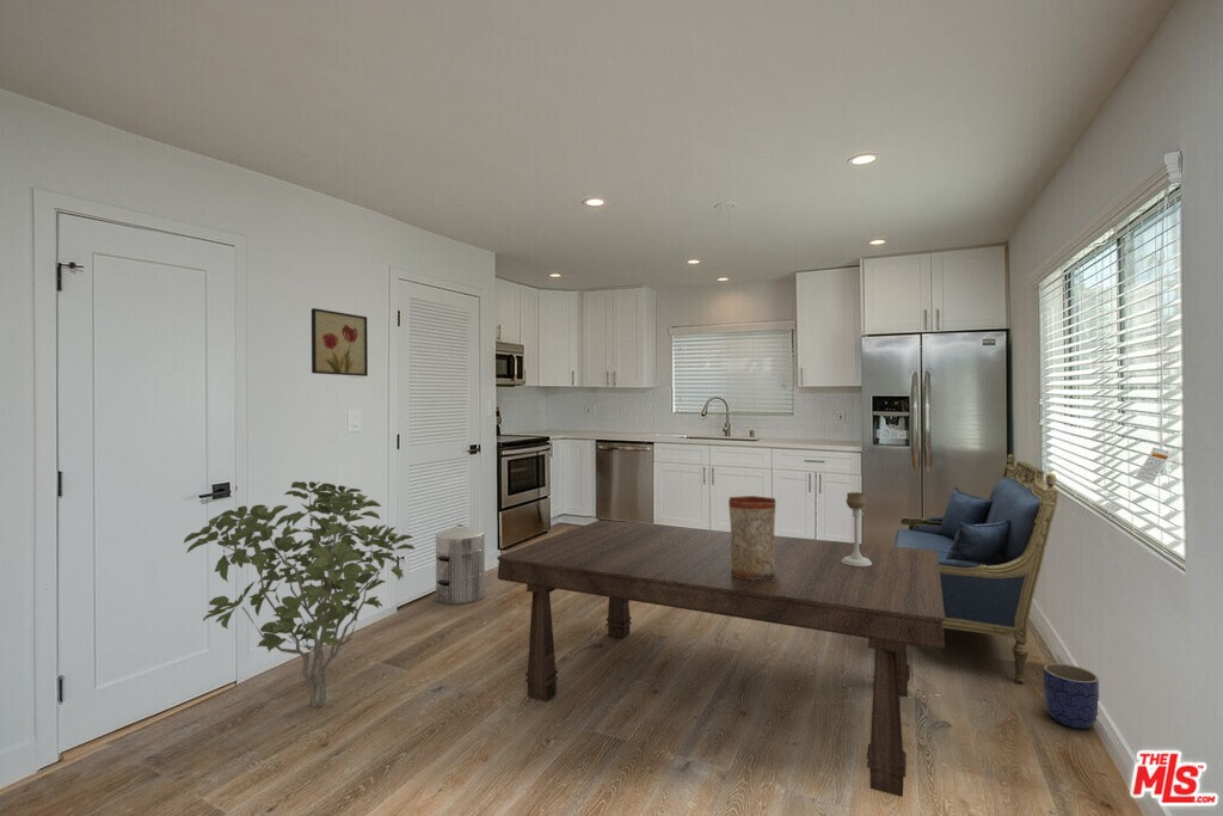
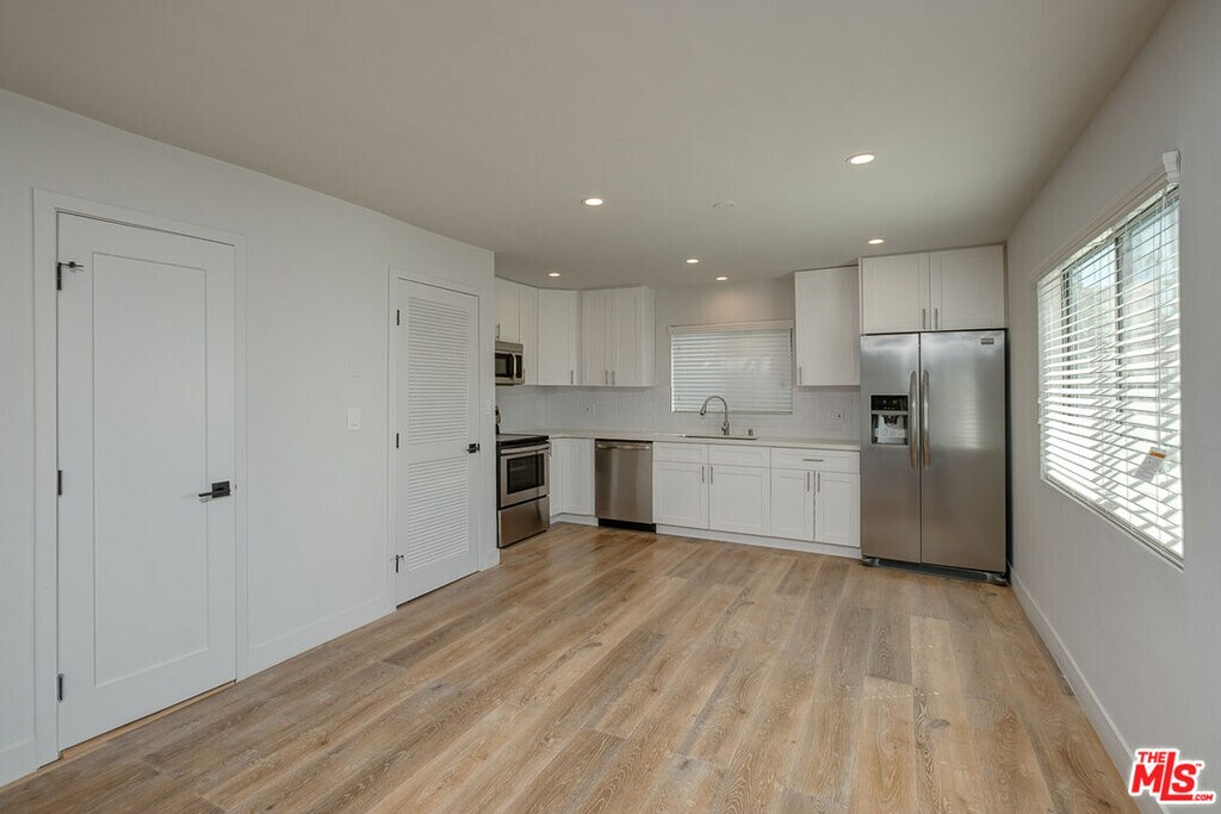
- candle holder (855, 527)
- settee (959, 544)
- dining table (720, 614)
- planter (1070, 697)
- waste bin (460, 560)
- wall art (339, 343)
- vase (752, 535)
- shrub (313, 593)
